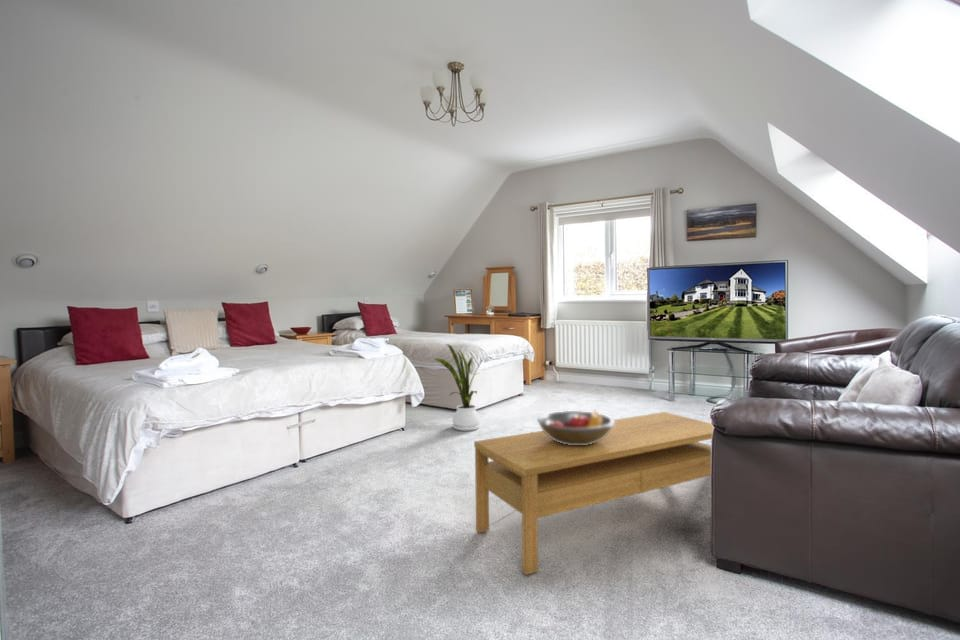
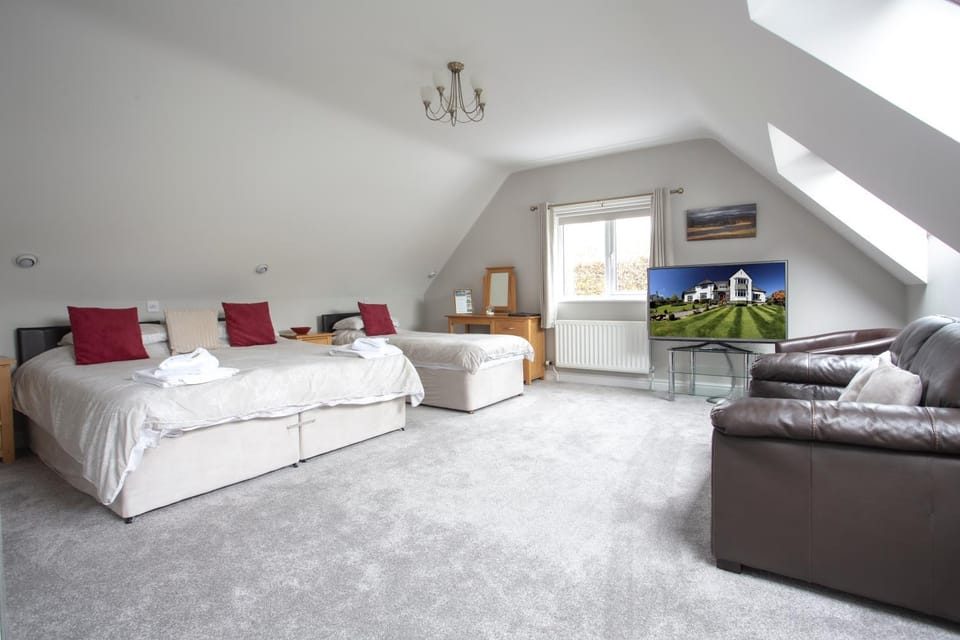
- coffee table (608, 478)
- fruit bowl (575, 426)
- house plant (462, 385)
